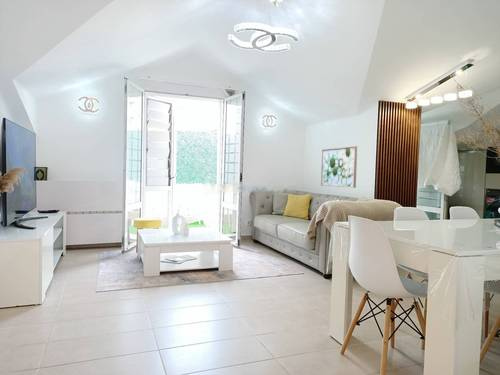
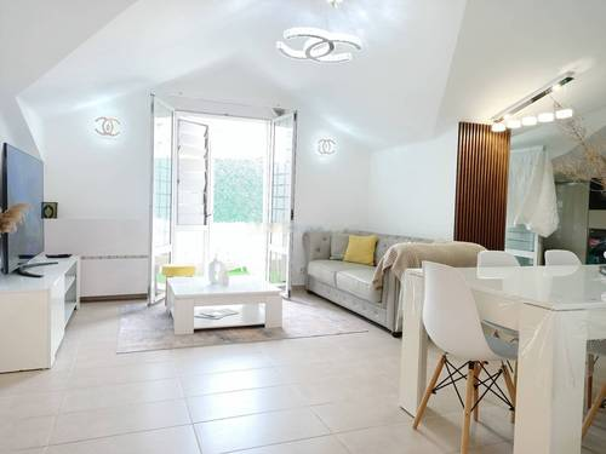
- wall art (337, 167)
